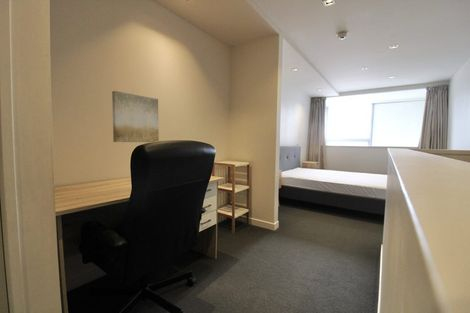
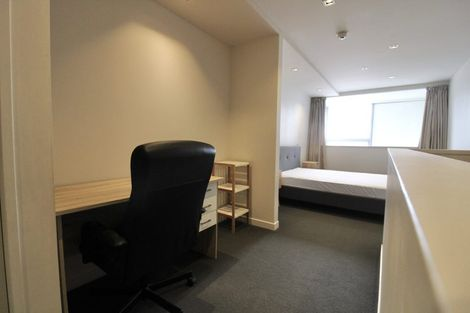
- wall art (137, 119)
